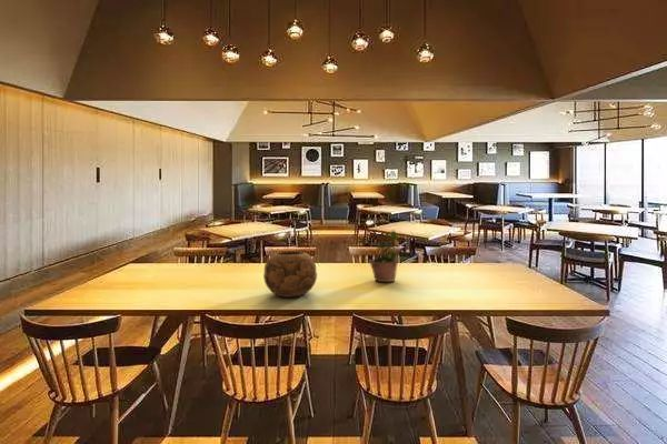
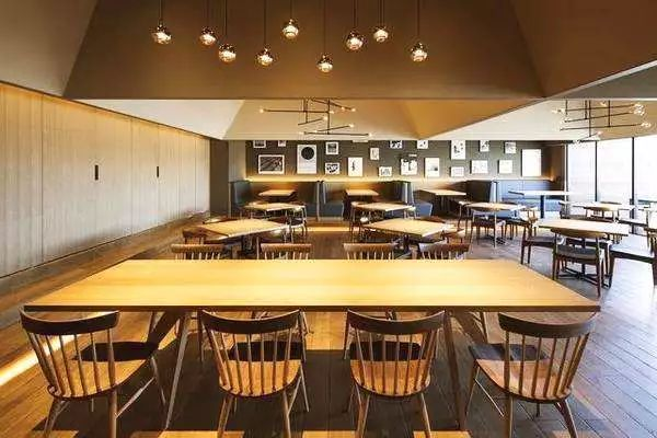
- decorative bowl (290, 273)
- potted plant (382, 253)
